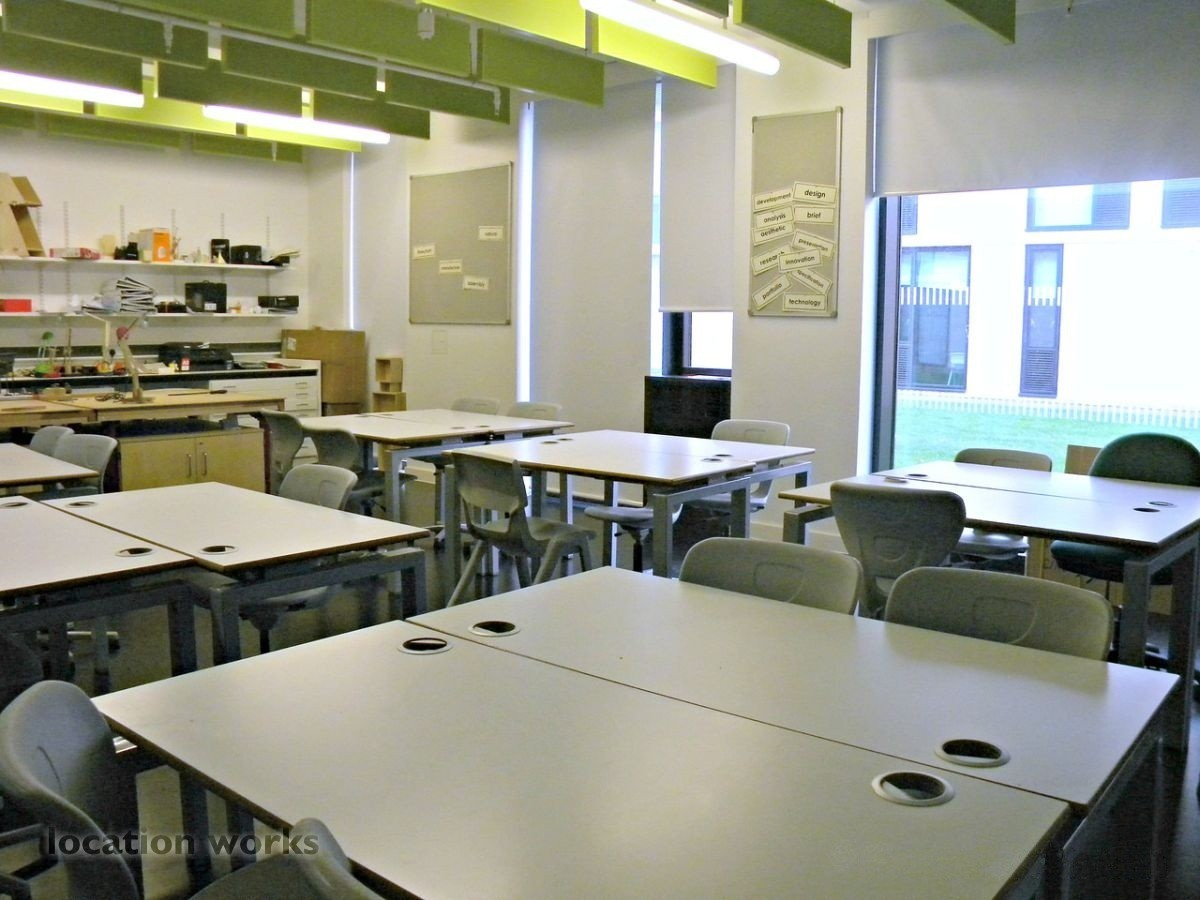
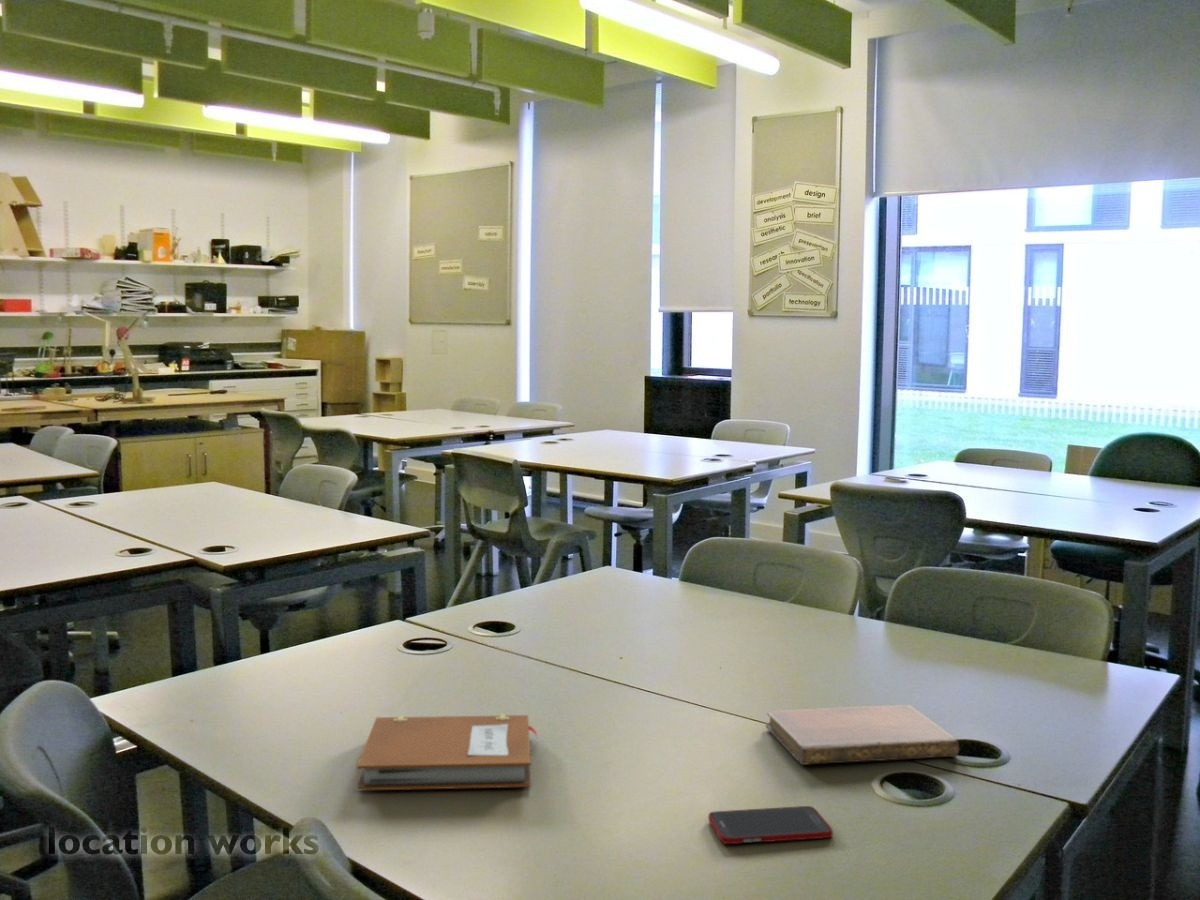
+ cell phone (769, 825)
+ notebook (858, 733)
+ notebook (453, 748)
